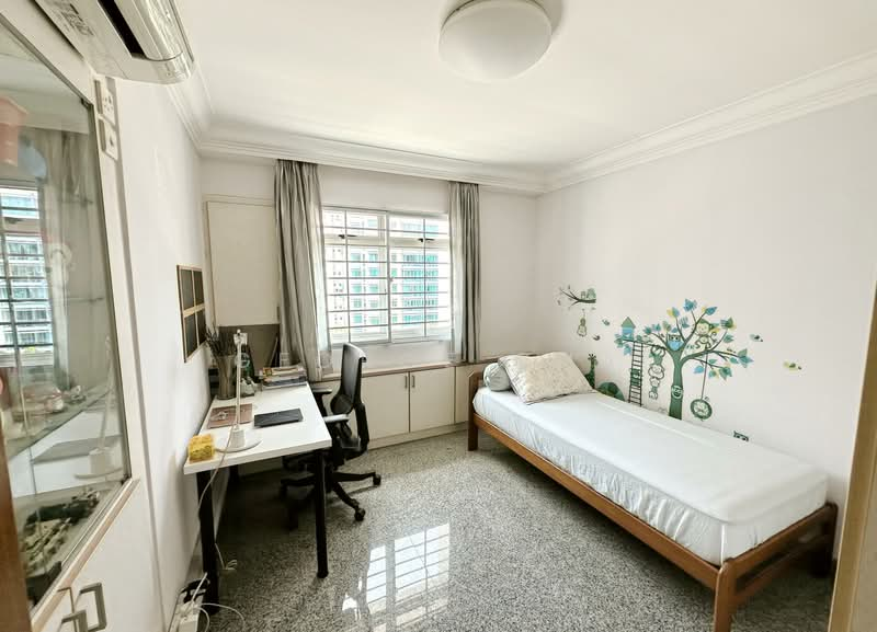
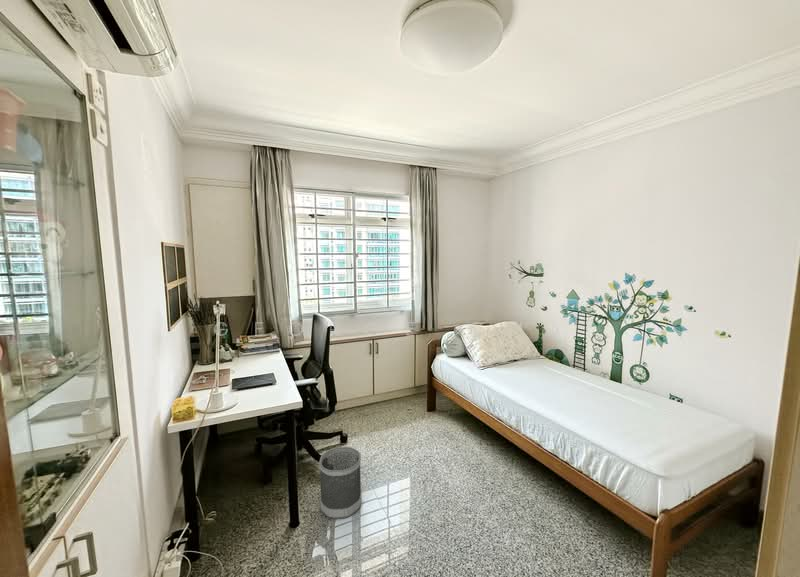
+ wastebasket (340, 480)
